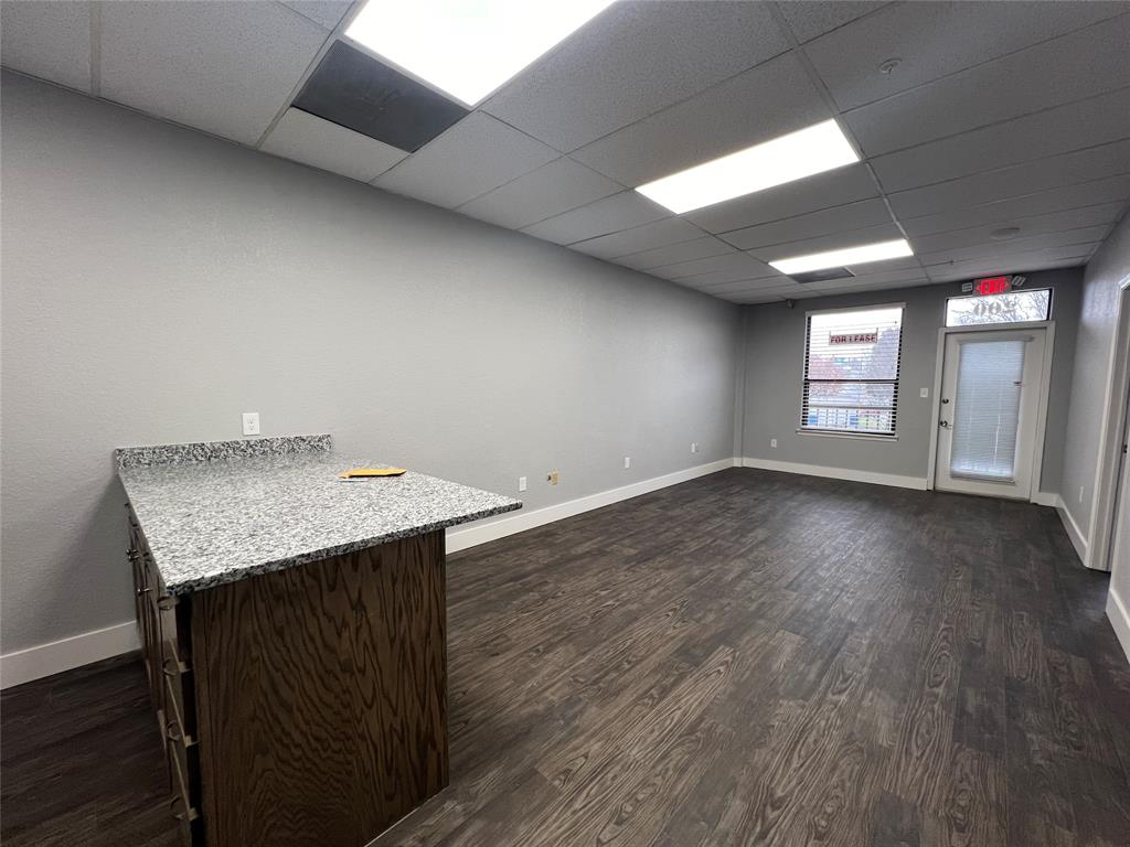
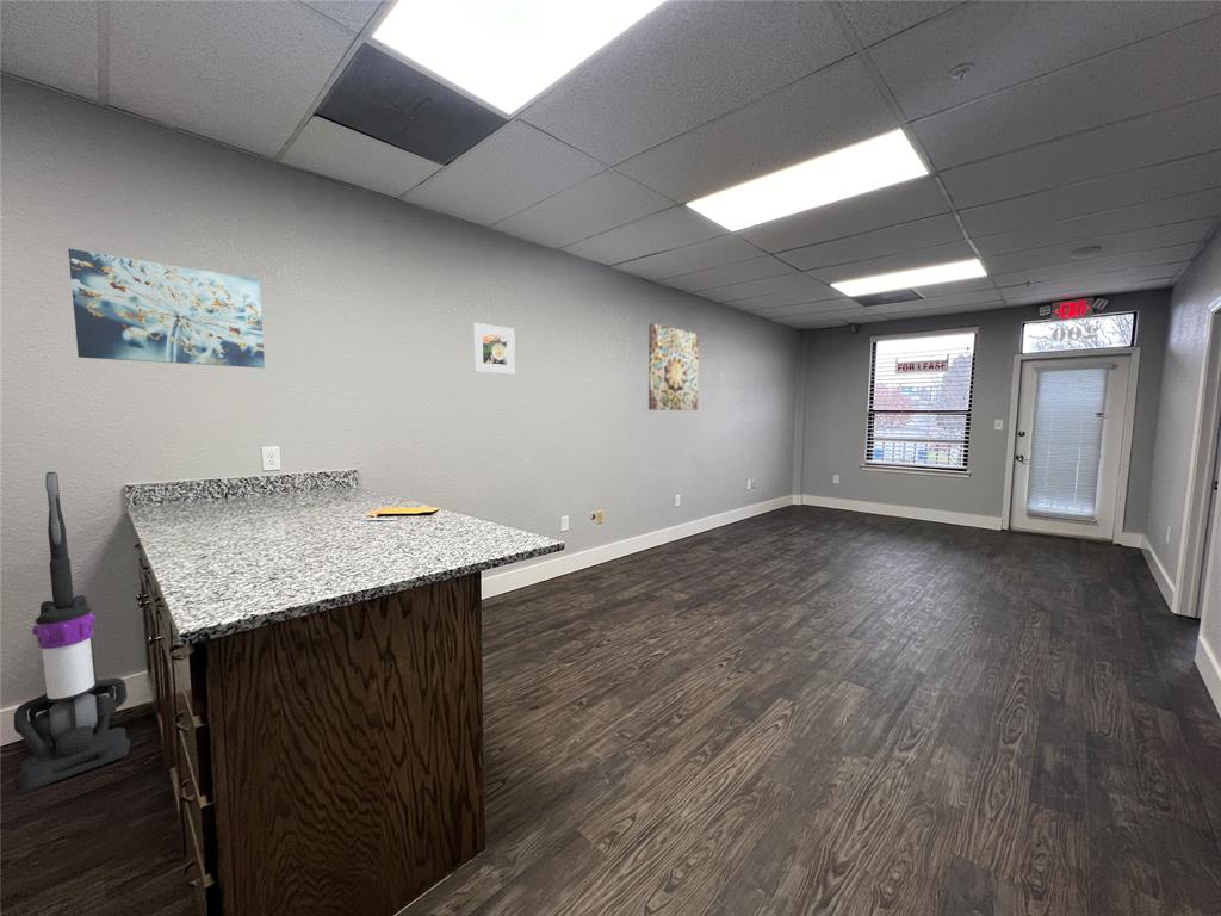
+ vacuum cleaner (63, 615)
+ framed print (494, 349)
+ wall art (176, 315)
+ wall art (674, 370)
